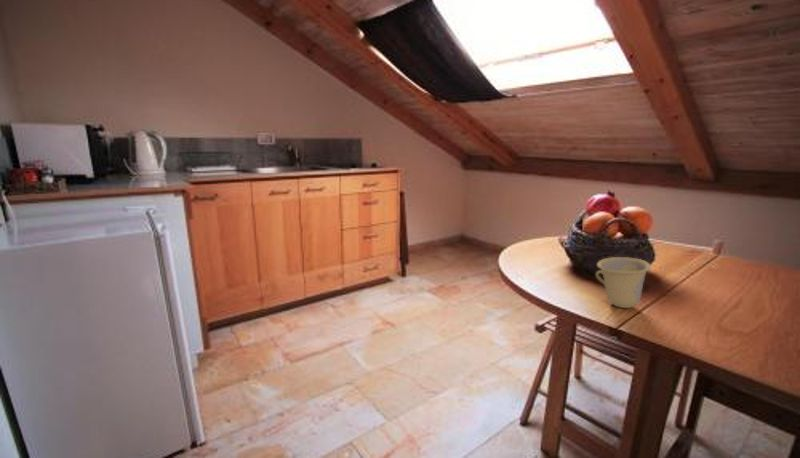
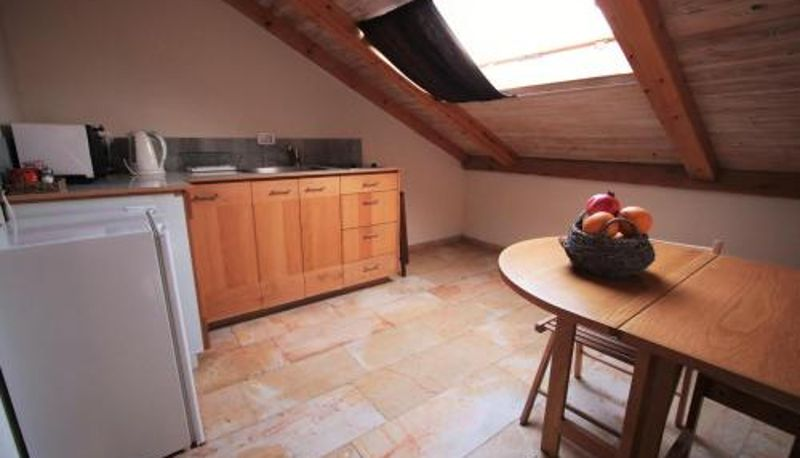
- cup (620, 283)
